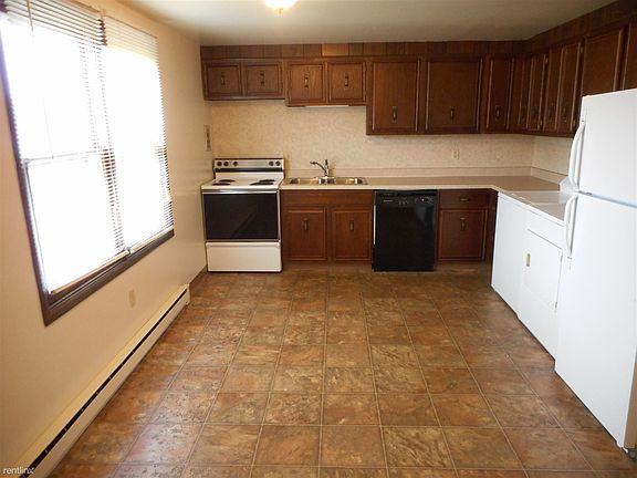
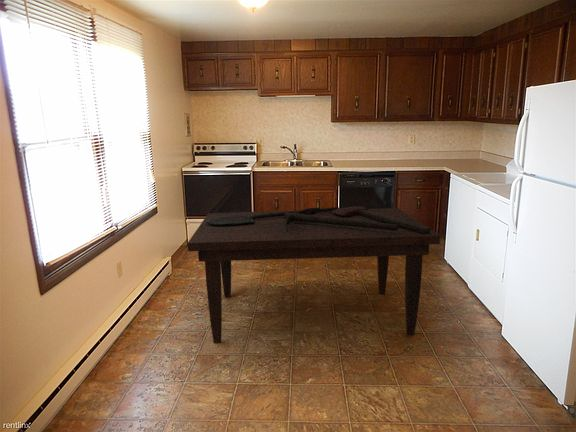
+ dining table (309, 257)
